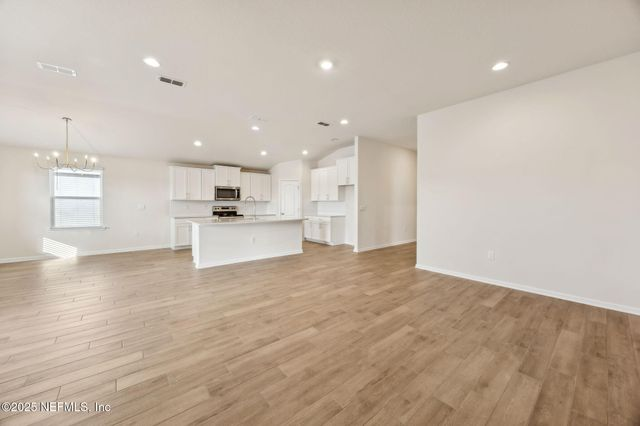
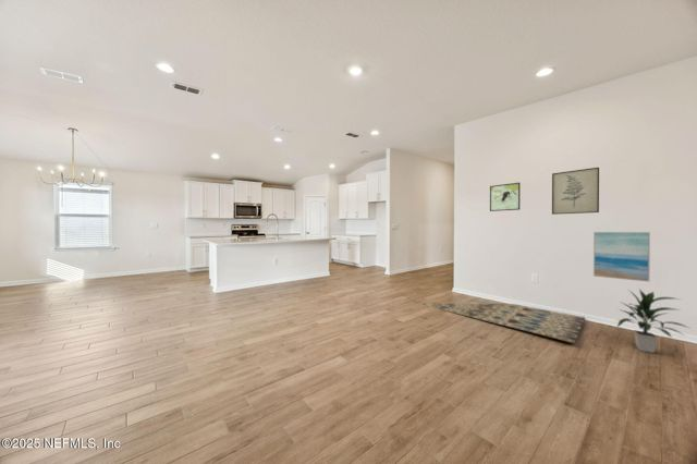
+ wall art (574, 192)
+ rug (497, 310)
+ wall art (620, 255)
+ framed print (504, 197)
+ indoor plant (646, 319)
